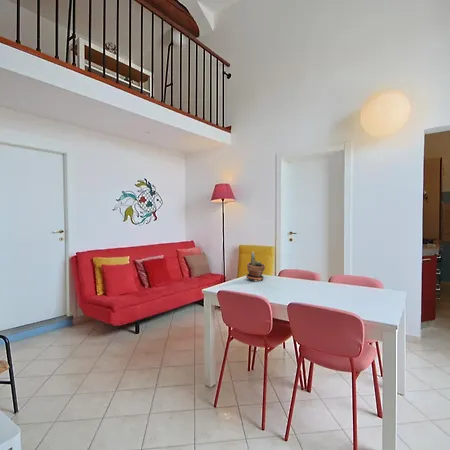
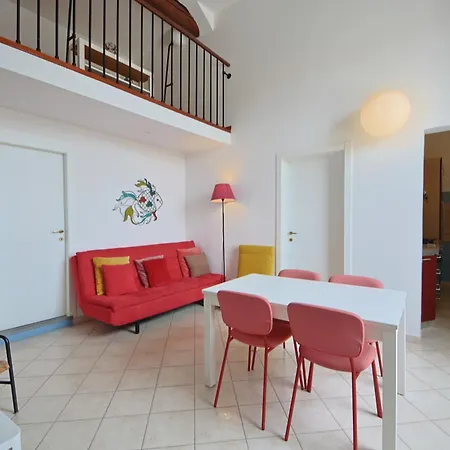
- potted plant (255, 265)
